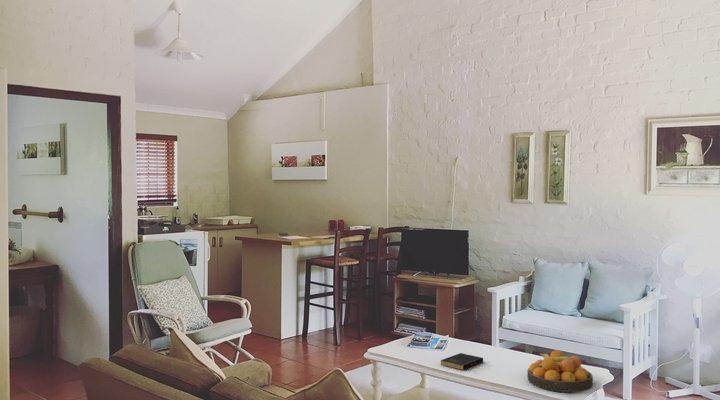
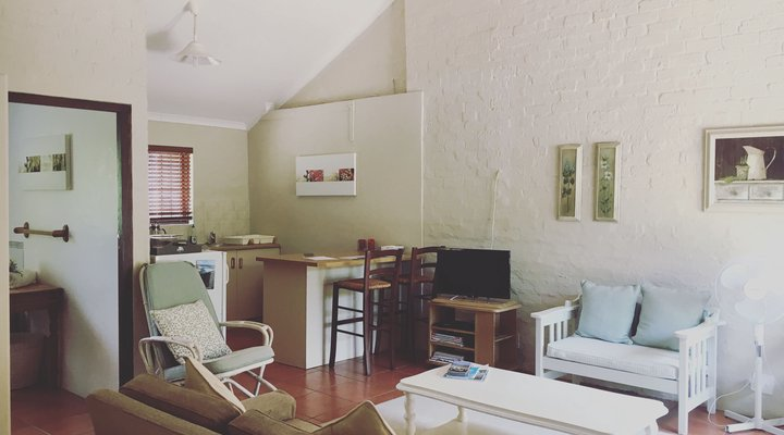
- fruit bowl (559, 368)
- book (462, 361)
